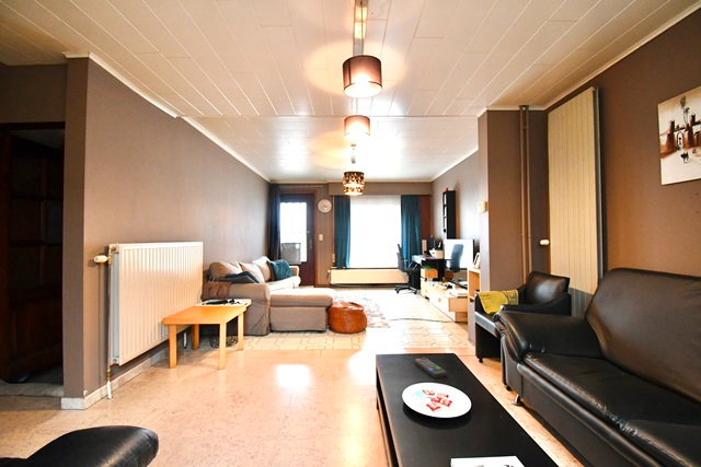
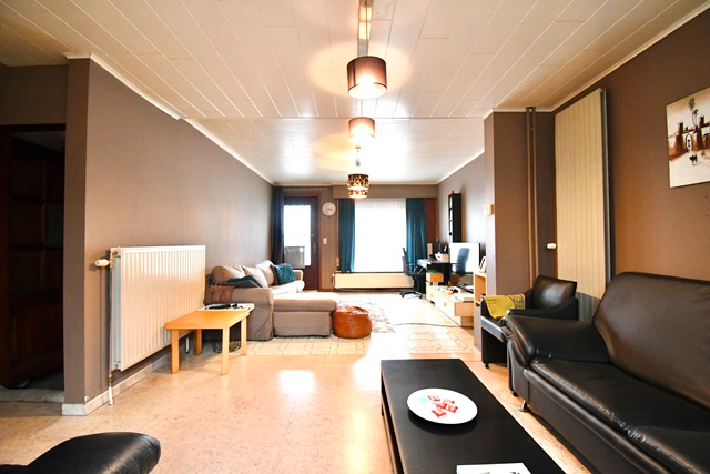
- remote control (429, 366)
